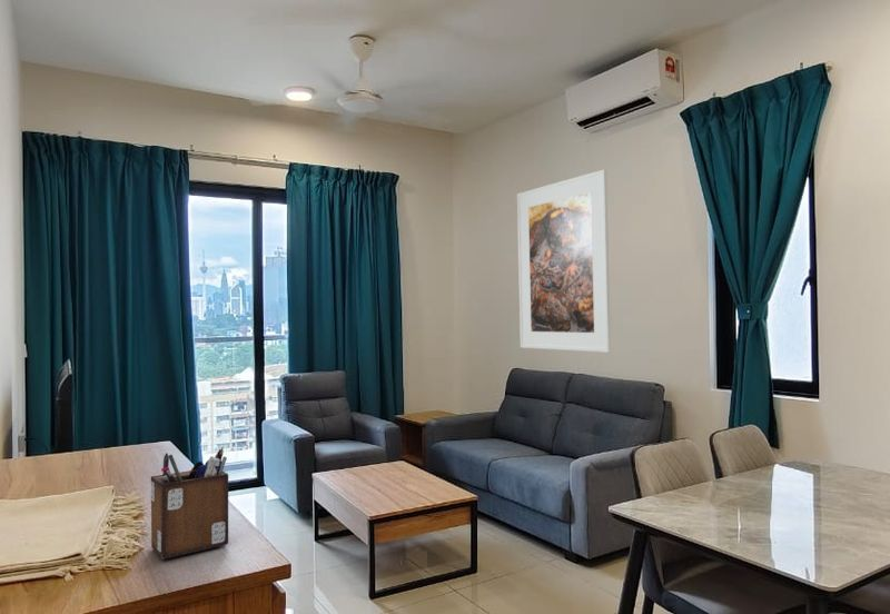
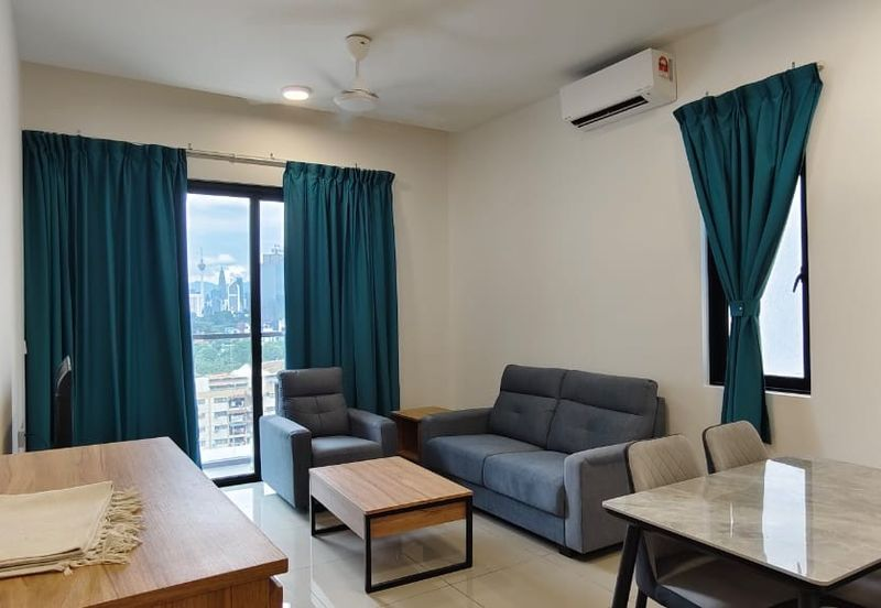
- desk organizer (189, 496)
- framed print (560, 266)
